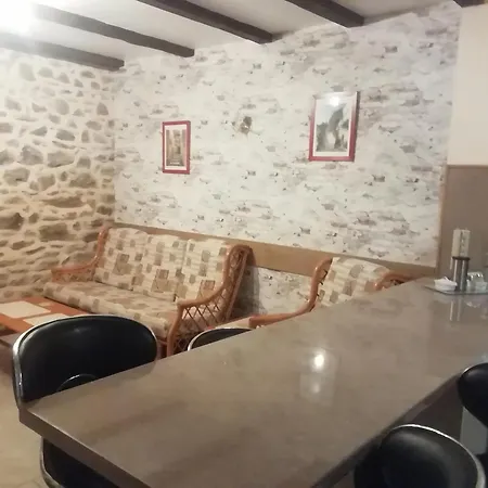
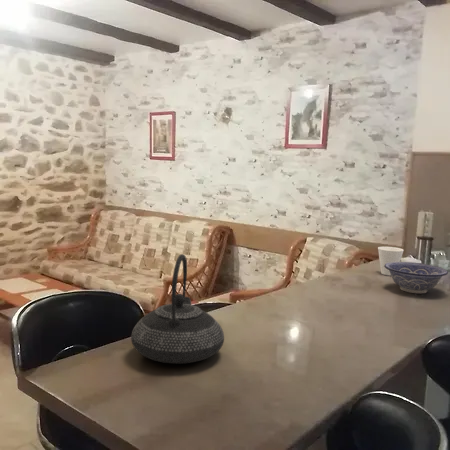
+ cup (389, 261)
+ teapot (180, 303)
+ decorative bowl (414, 279)
